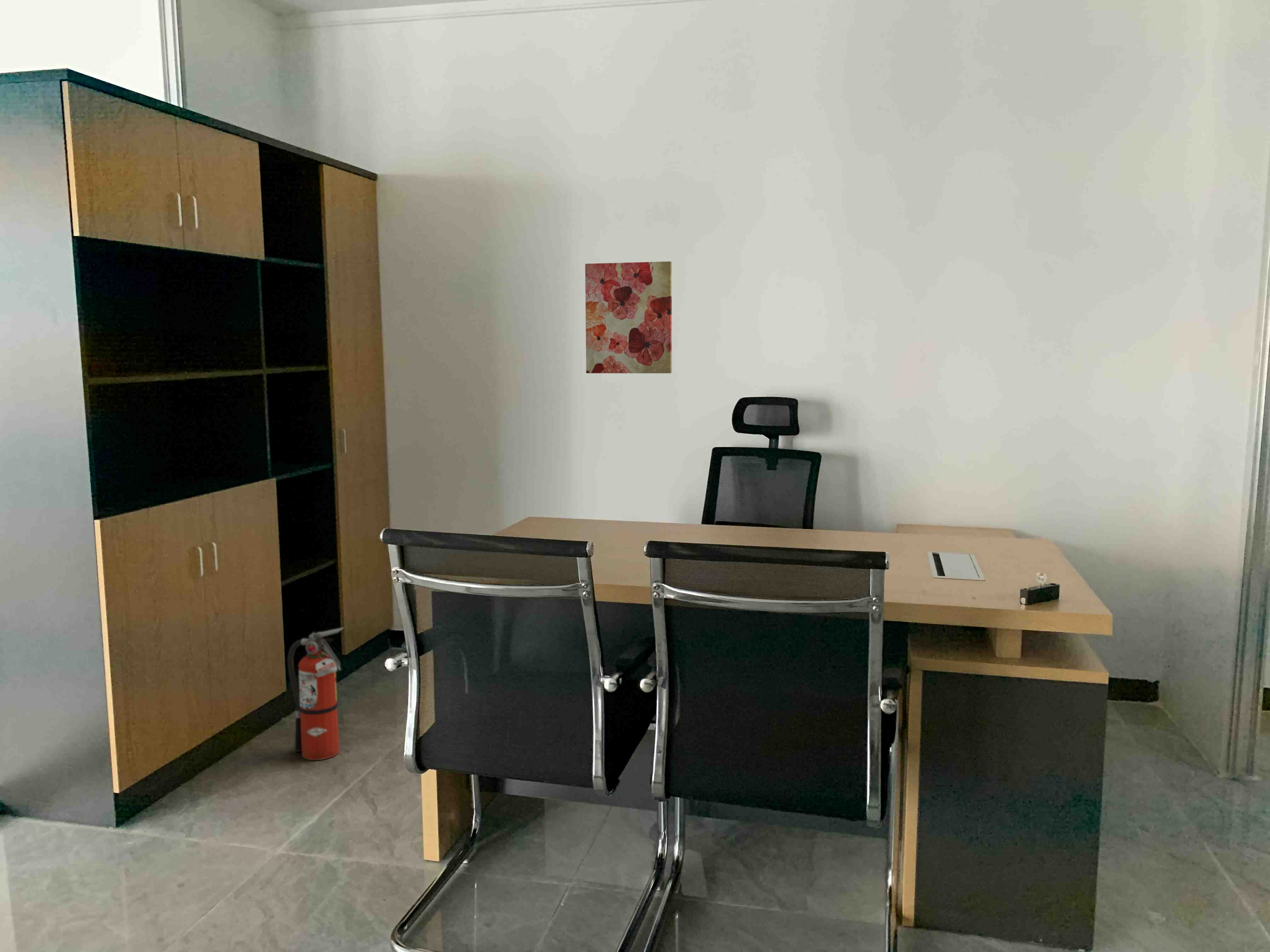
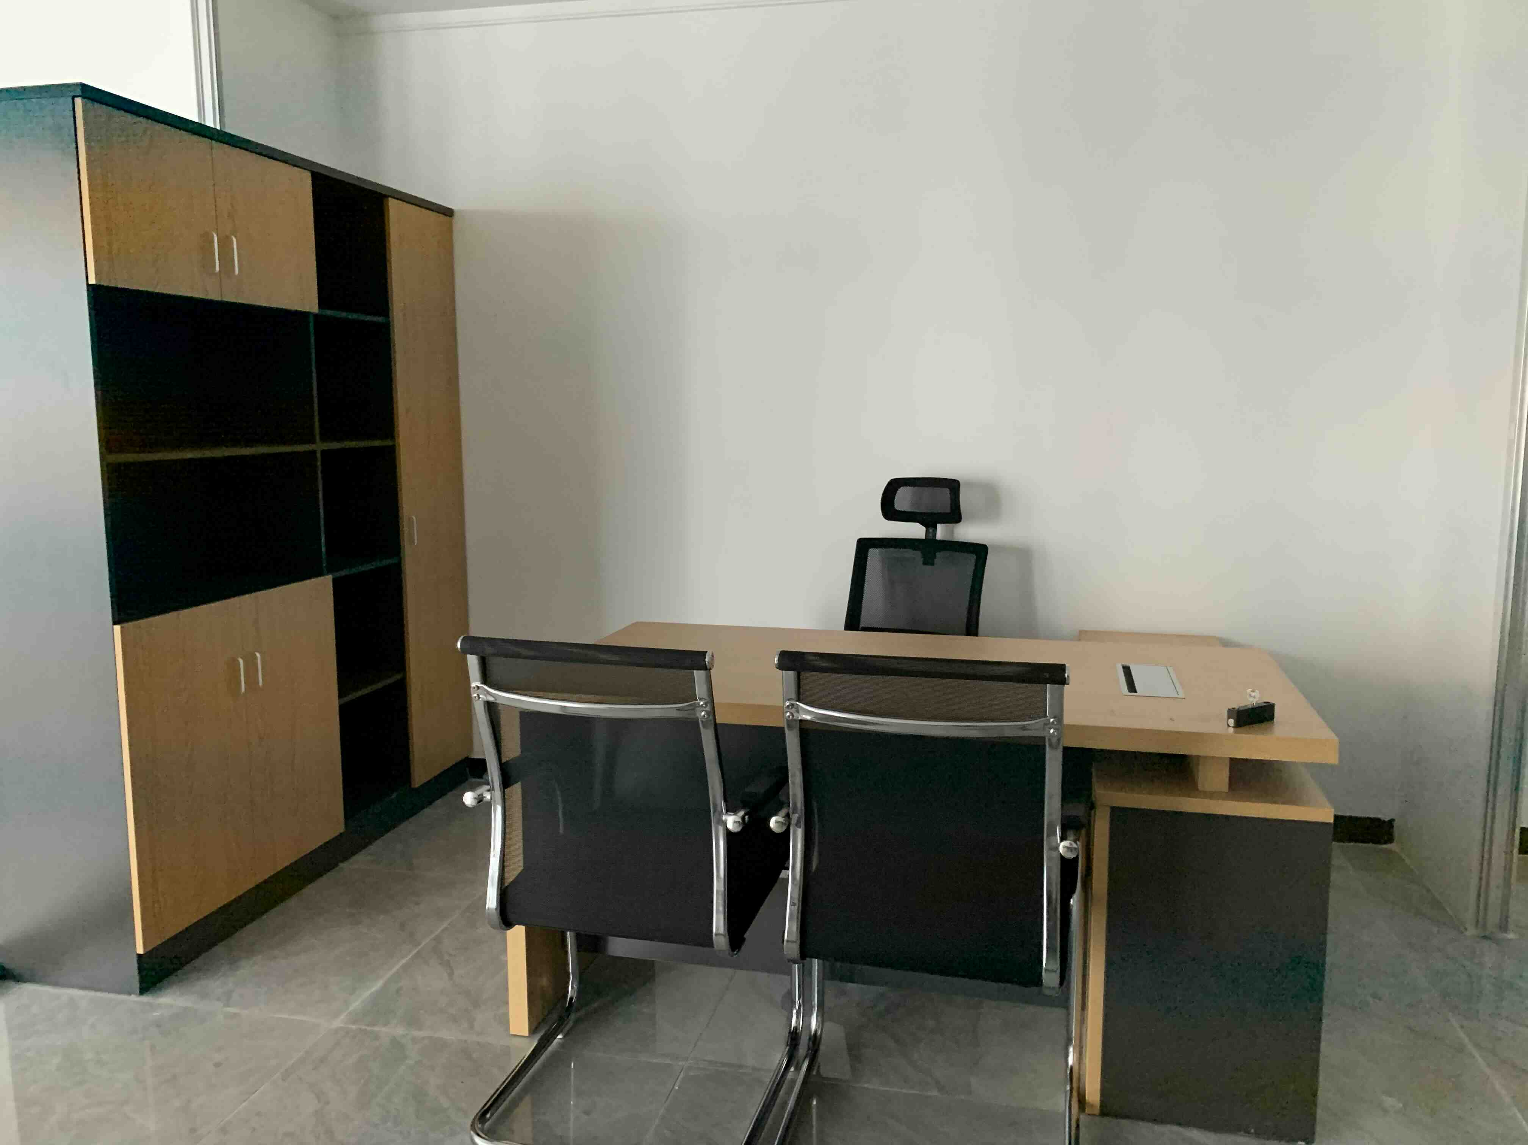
- fire extinguisher (315, 692)
- wall art (628, 318)
